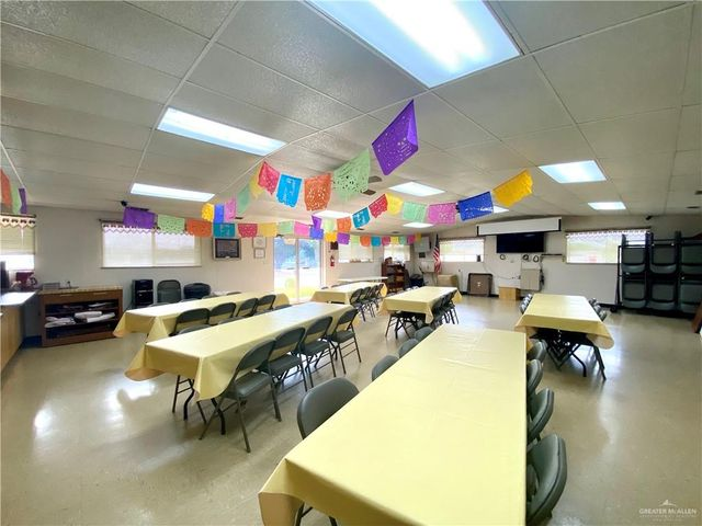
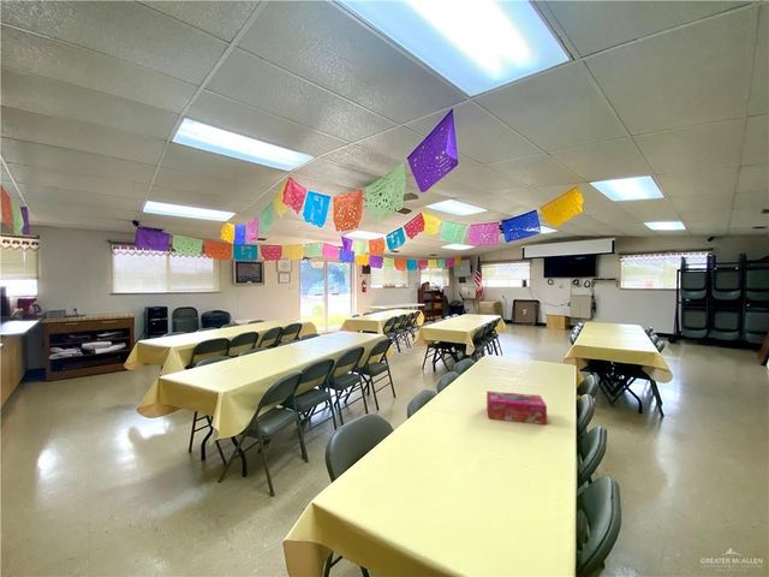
+ tissue box (514, 406)
